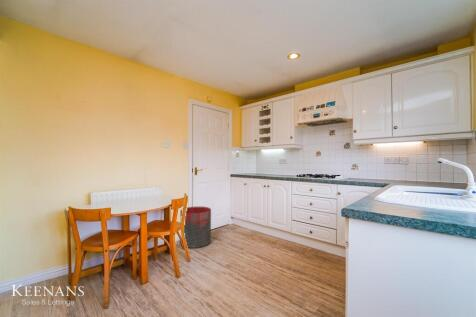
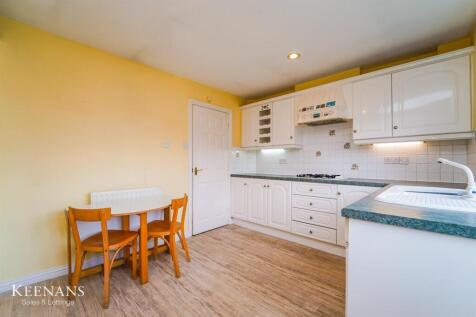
- trash can (195, 226)
